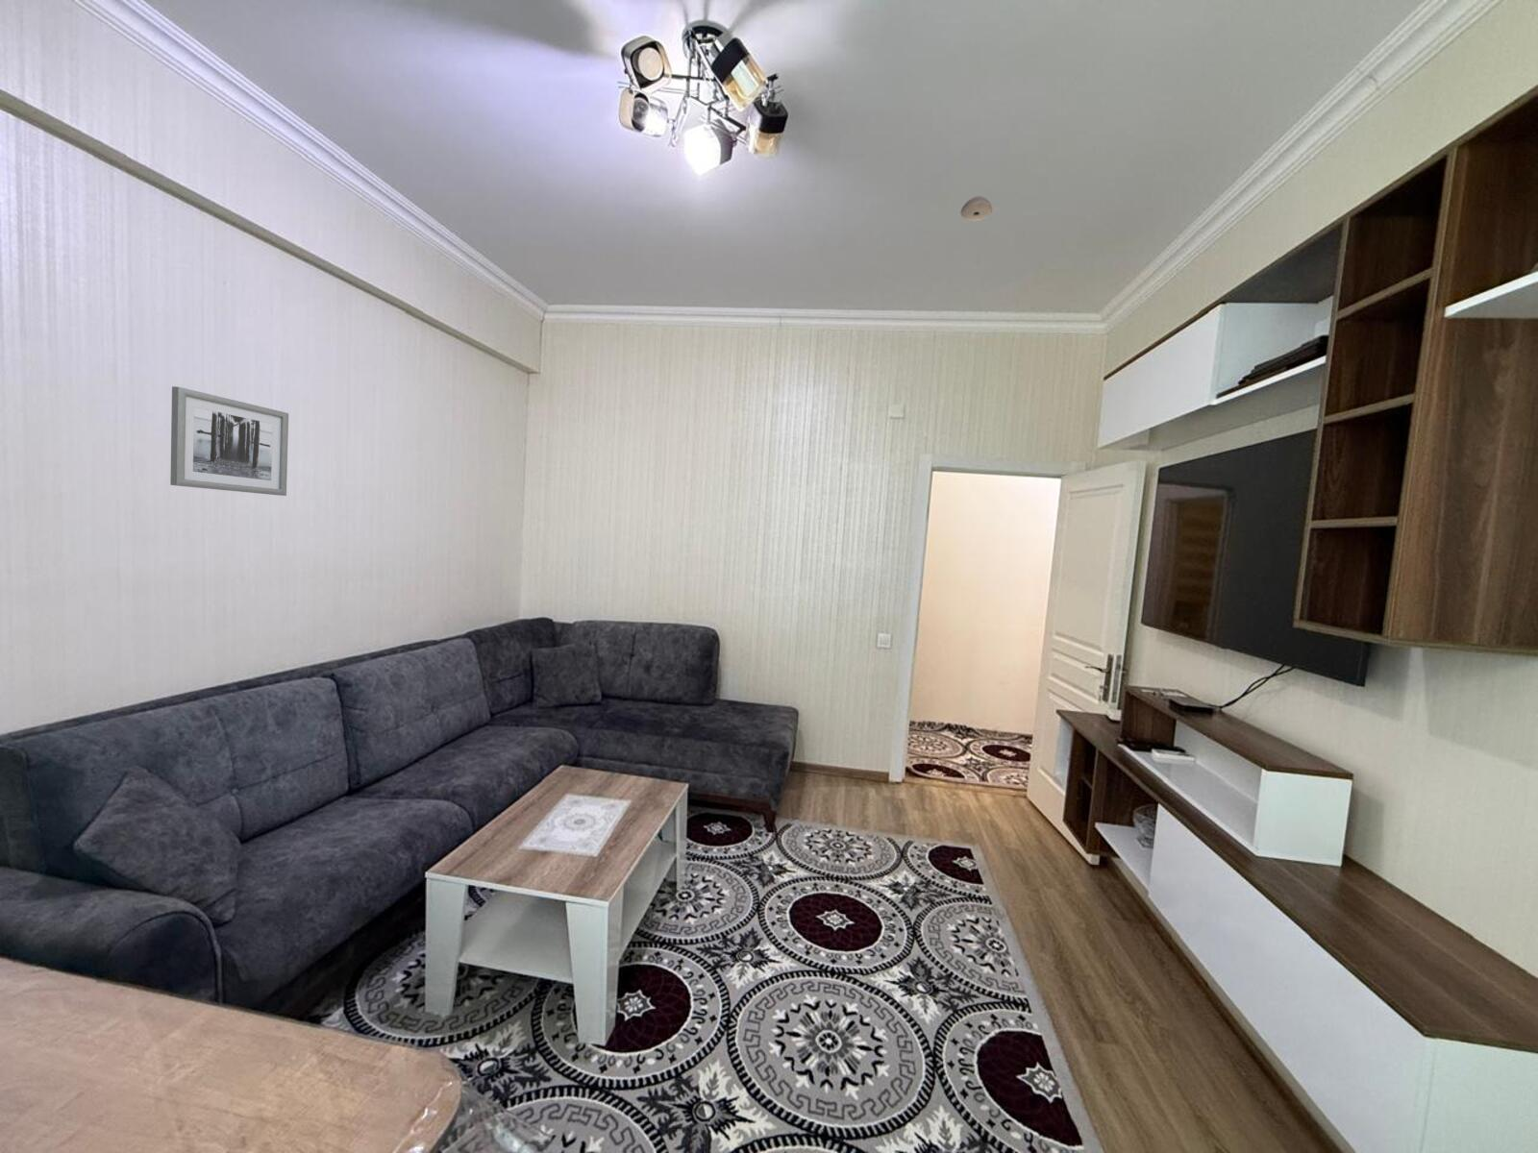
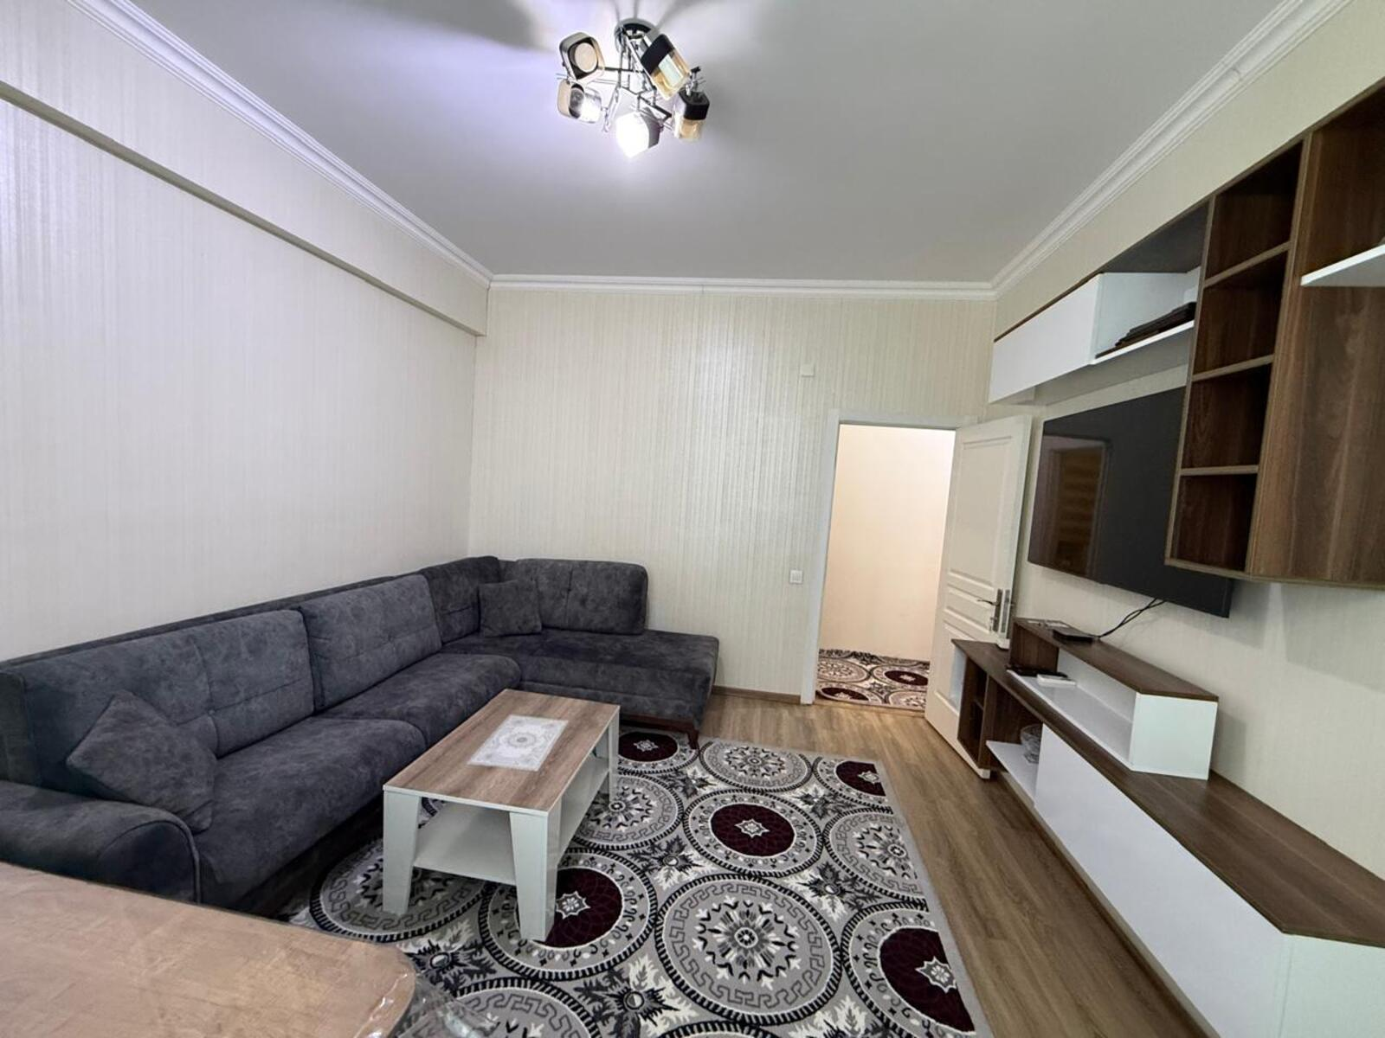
- wall art (235, 446)
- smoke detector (976, 206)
